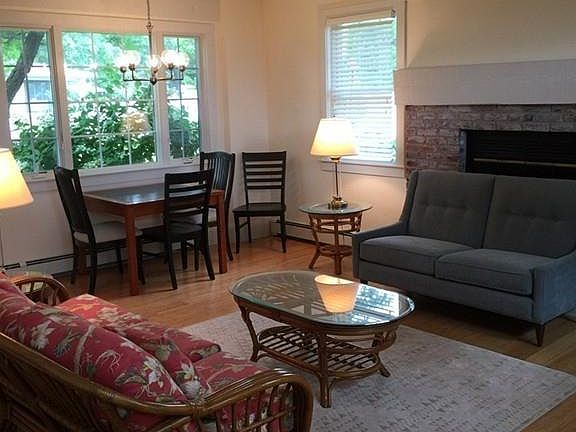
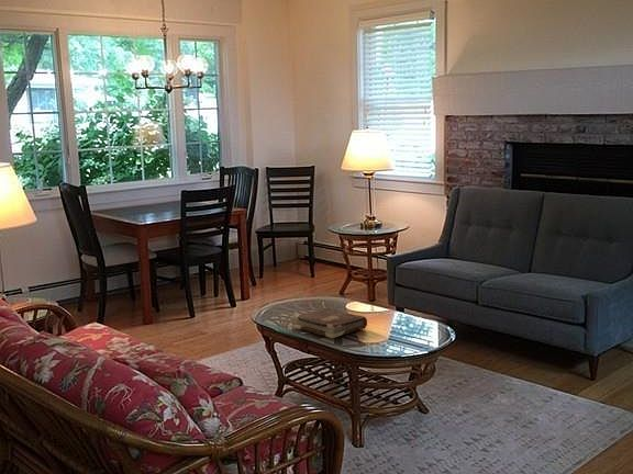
+ book (330, 321)
